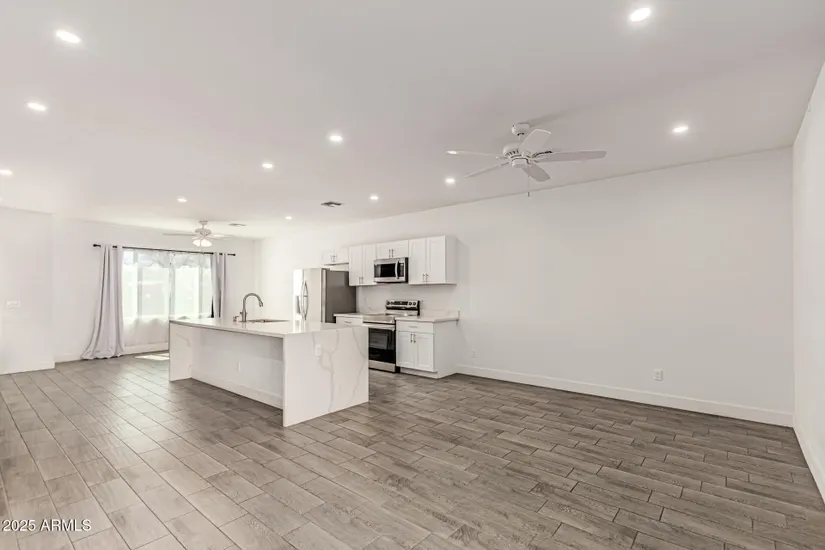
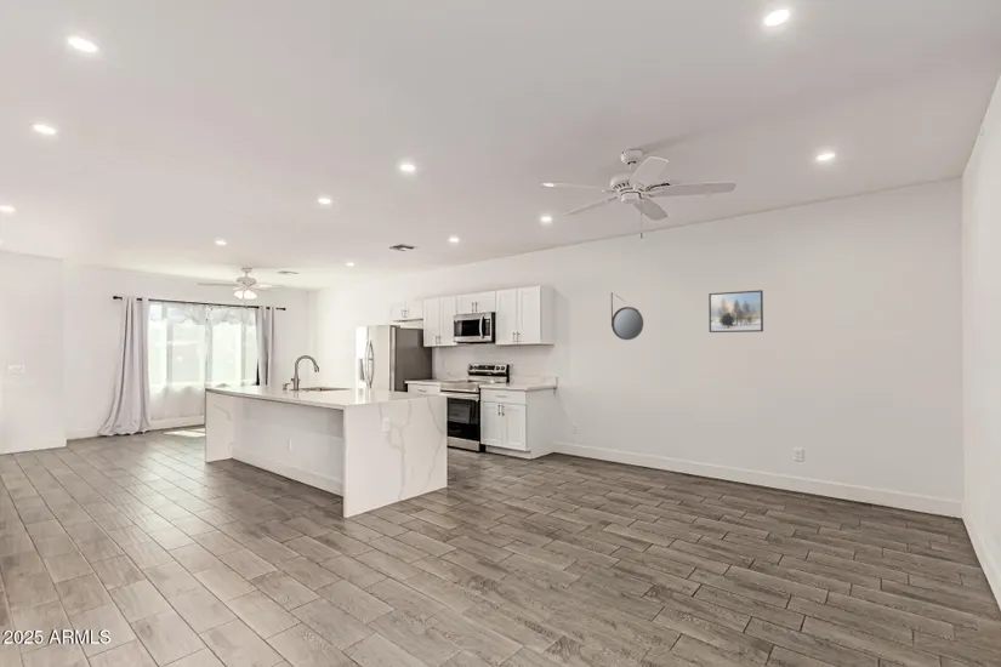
+ home mirror (626, 315)
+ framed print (734, 312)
